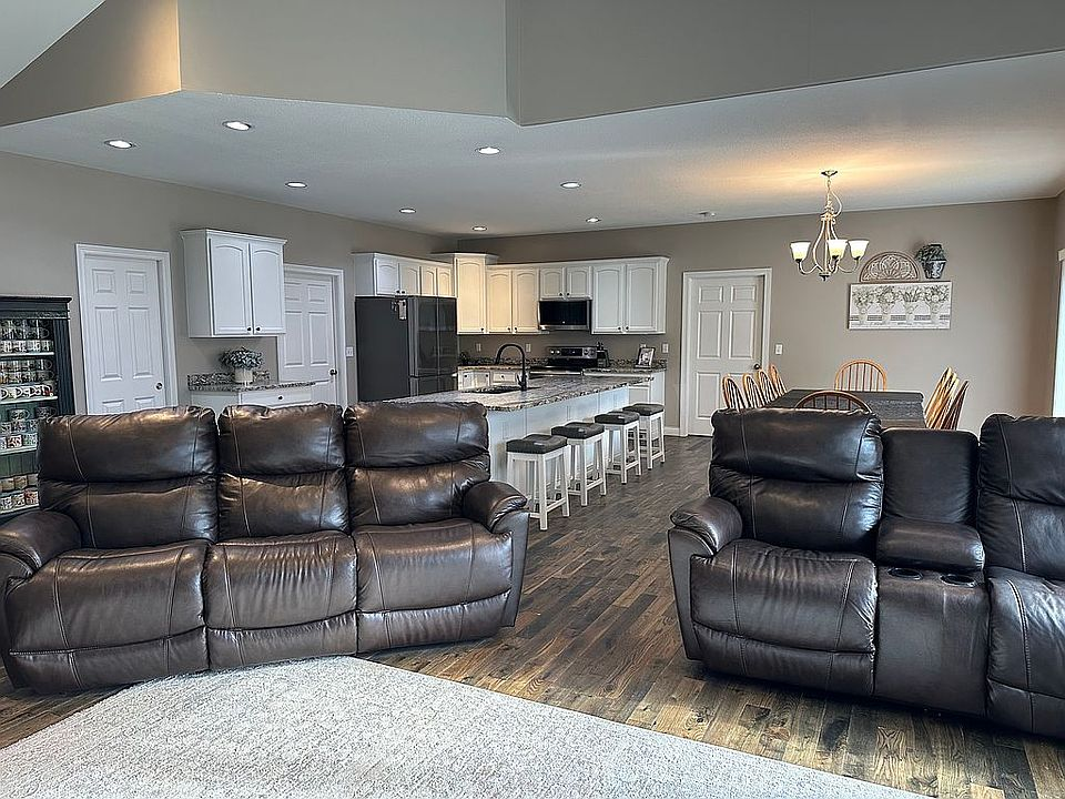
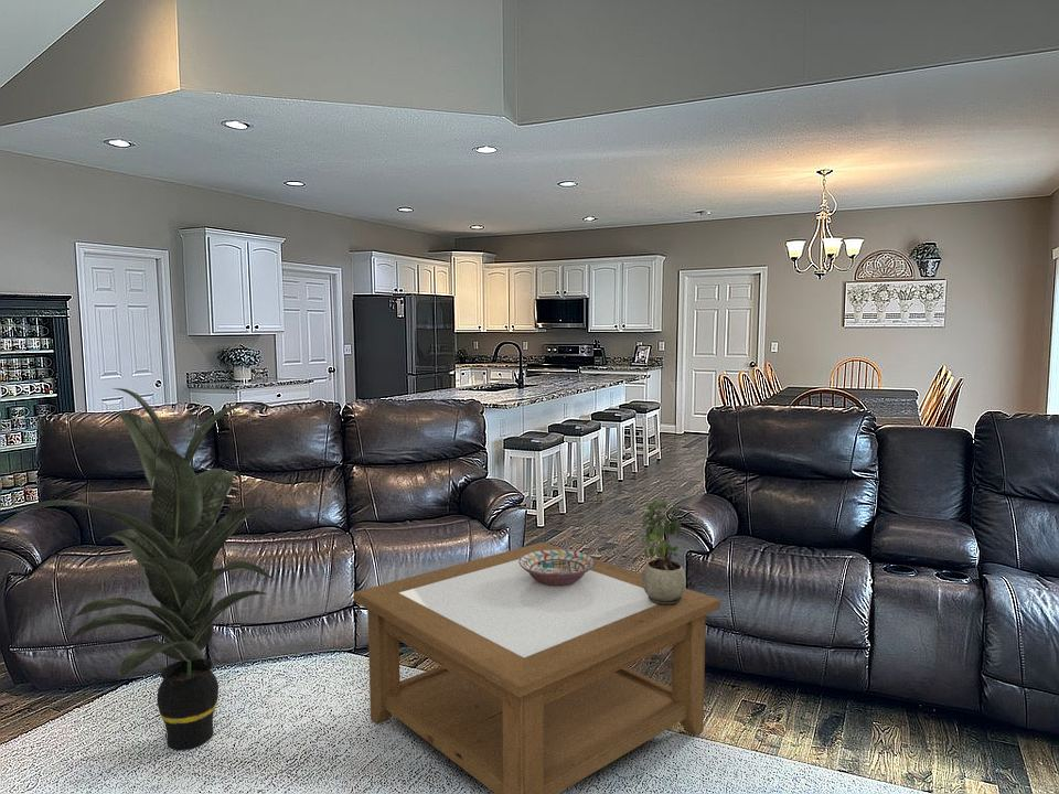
+ potted plant (663, 552)
+ indoor plant (169, 565)
+ decorative bowl (556, 569)
+ coffee table (534, 661)
